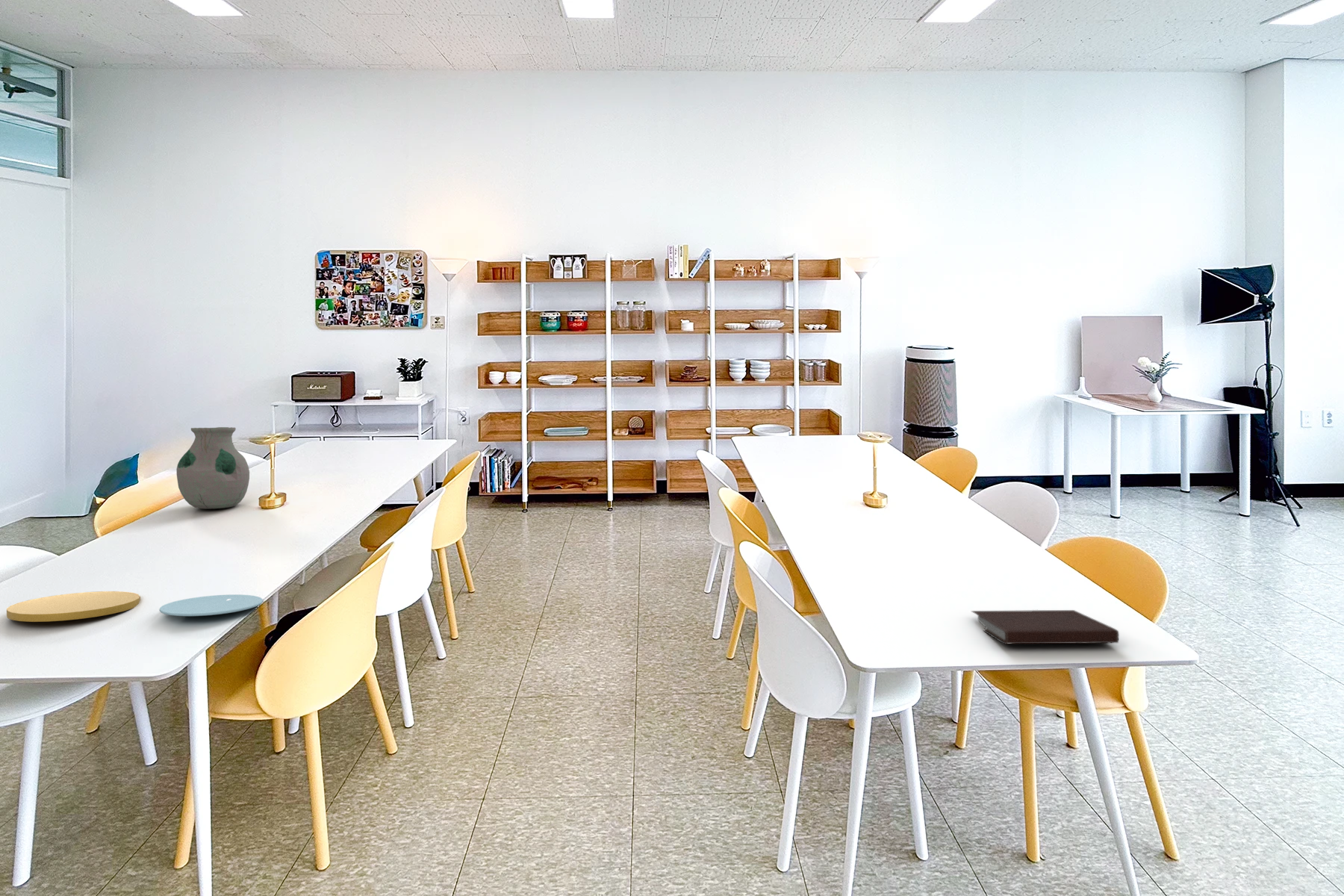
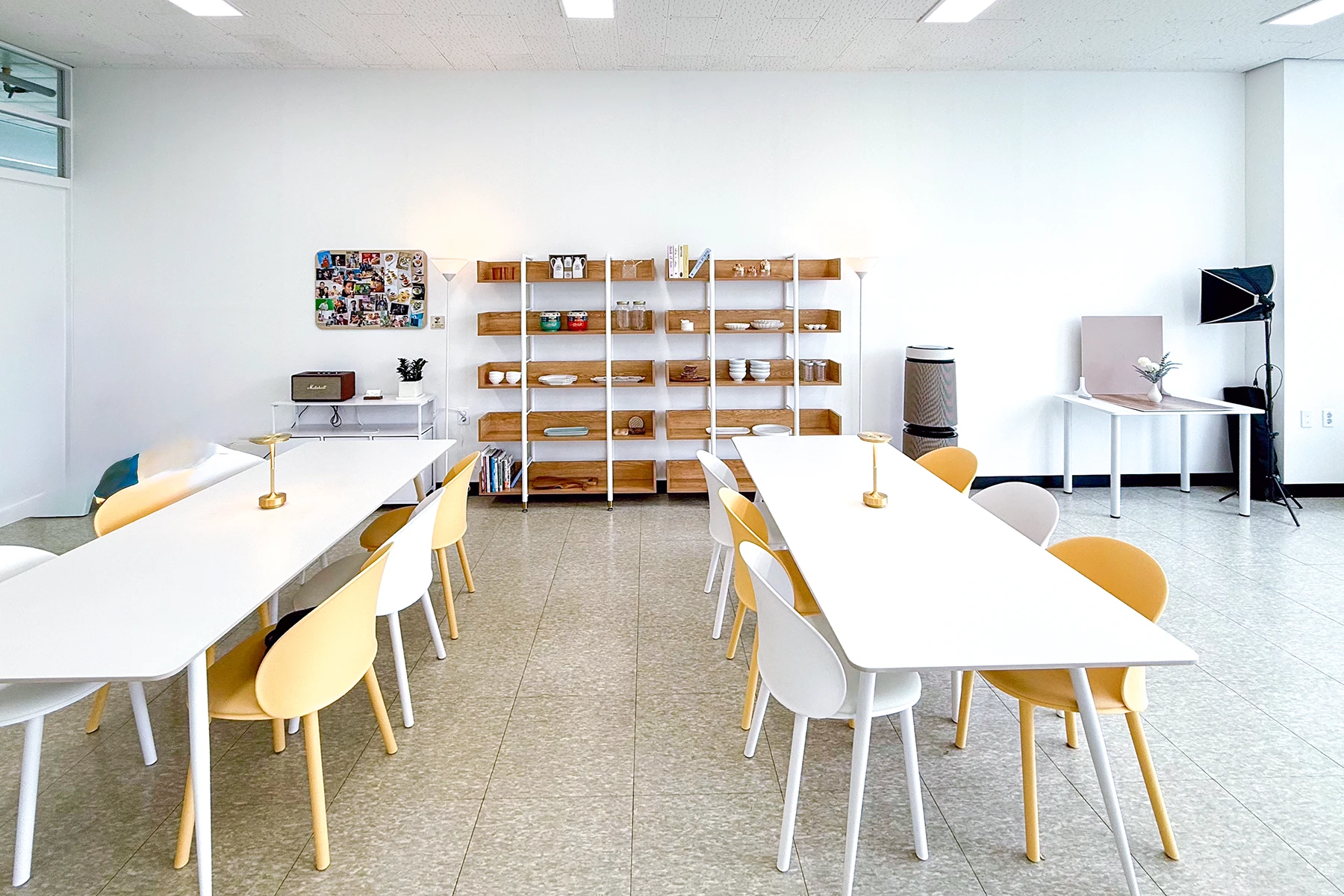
- notebook (1041, 626)
- paper plate (212, 606)
- plate (75, 605)
- vase (214, 467)
